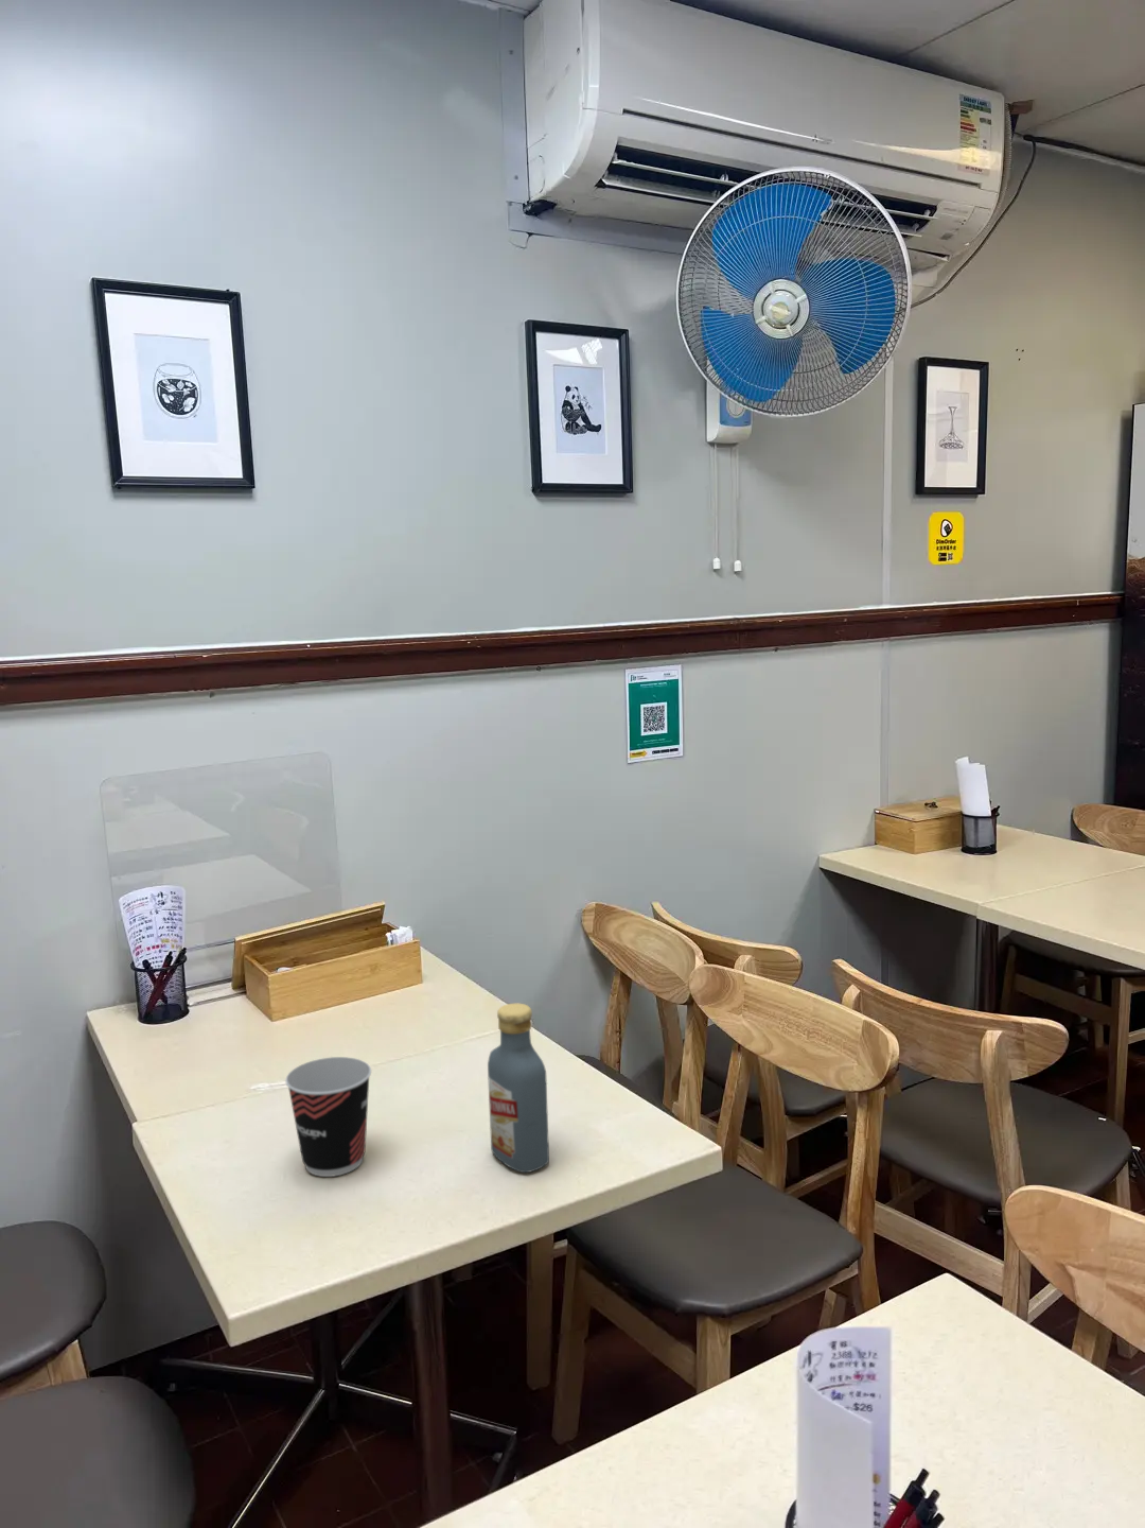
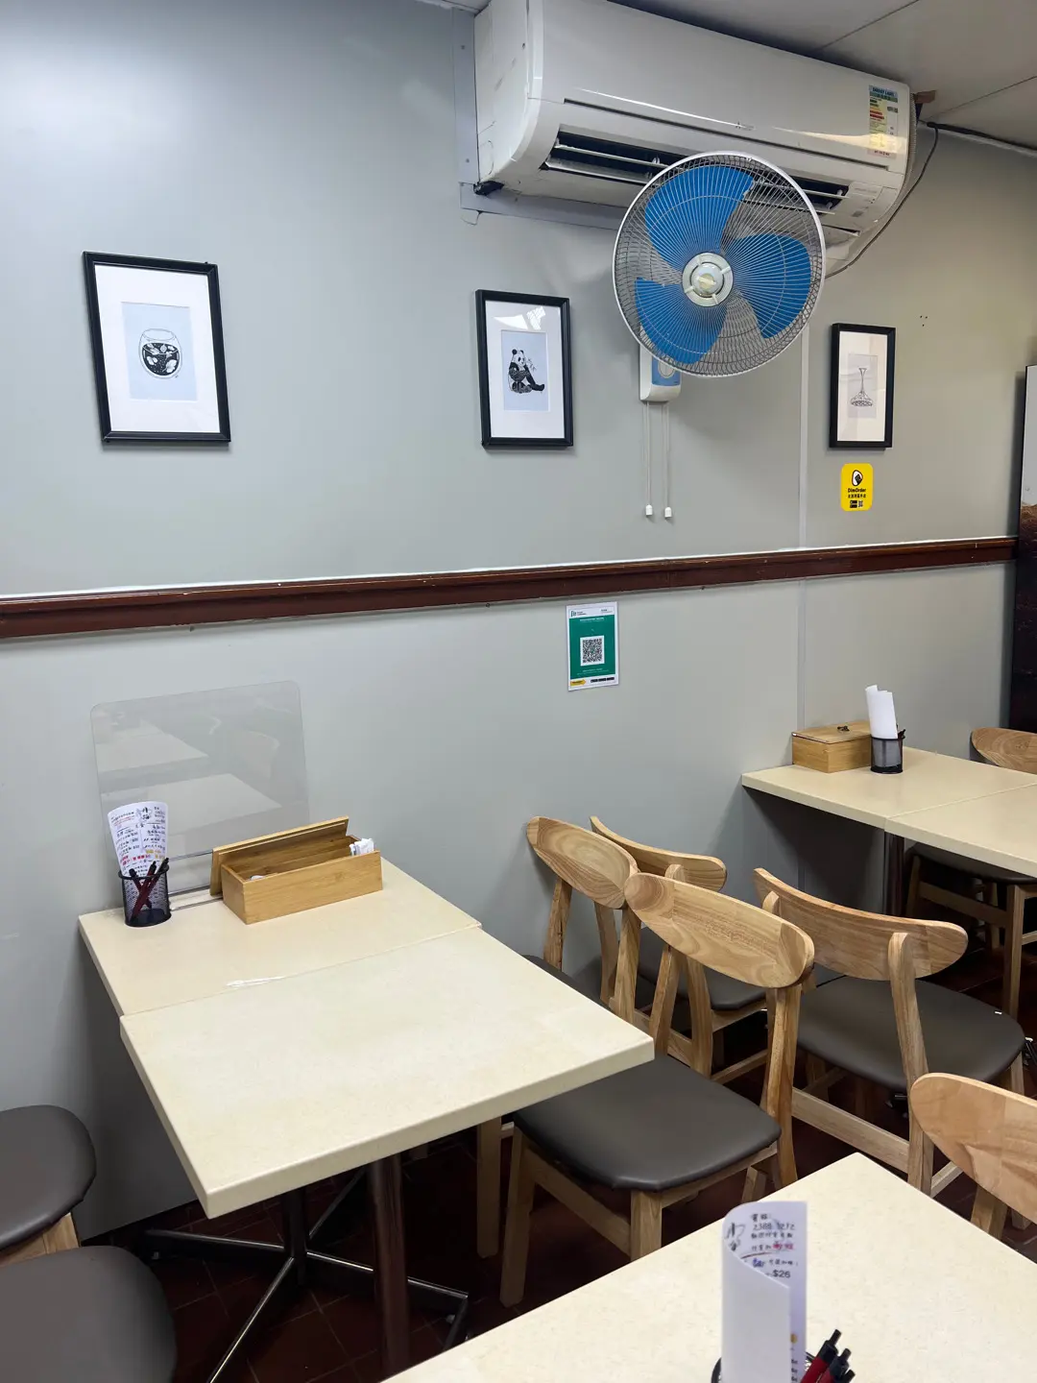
- cup (331, 1118)
- vodka (516, 1083)
